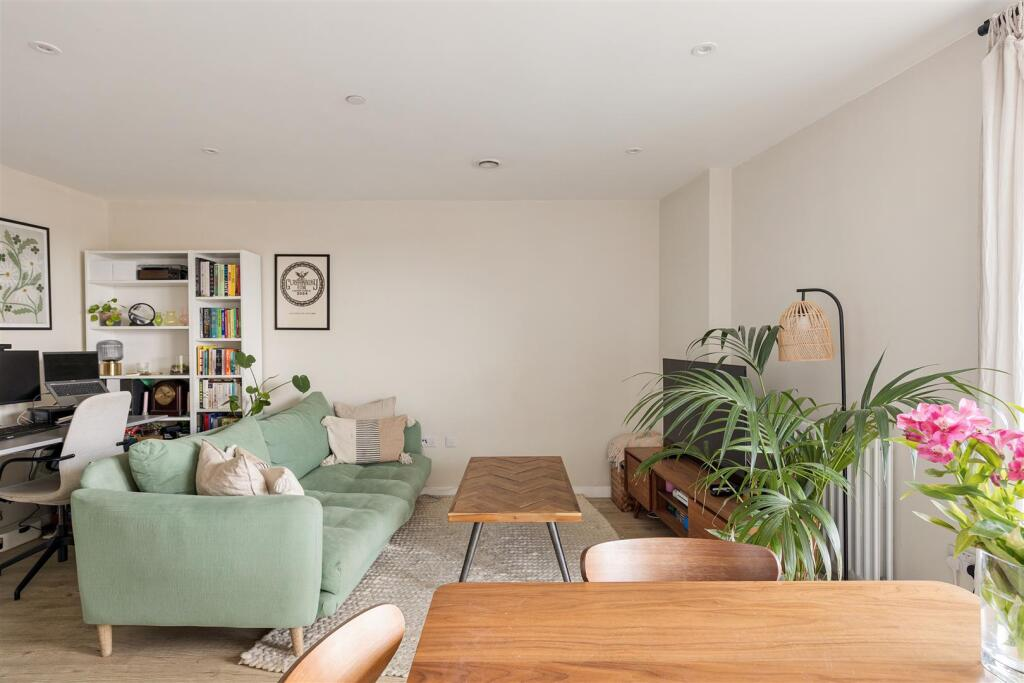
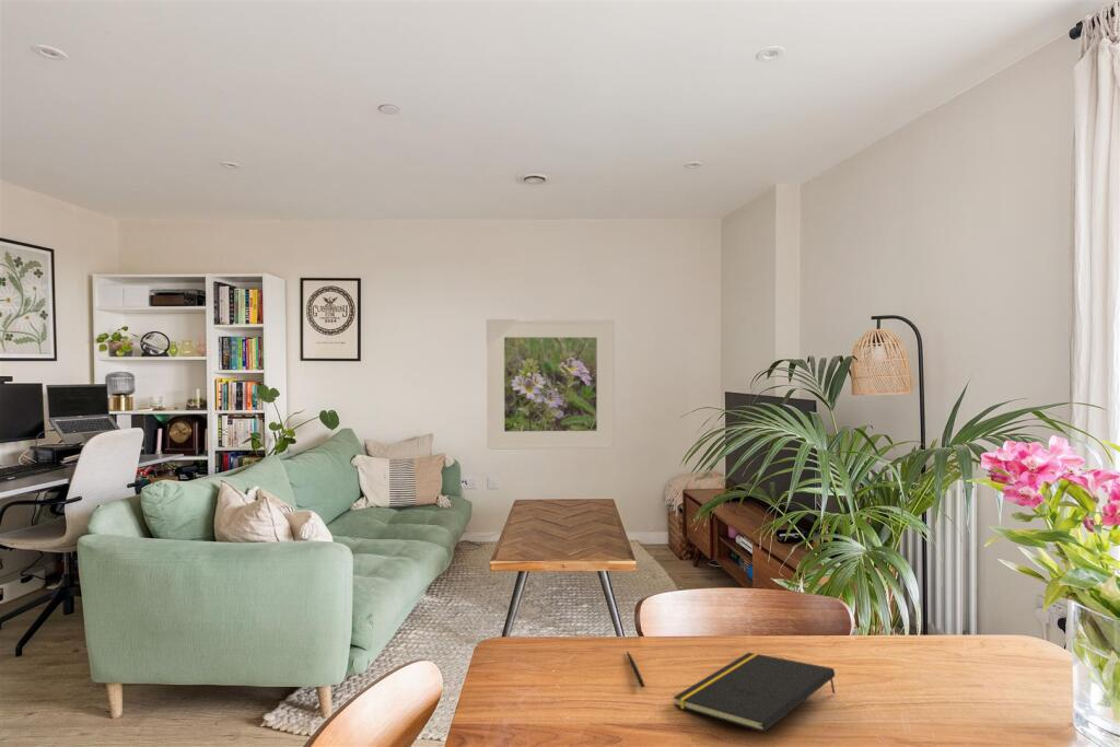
+ notepad (755, 687)
+ pen (634, 666)
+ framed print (550, 384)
